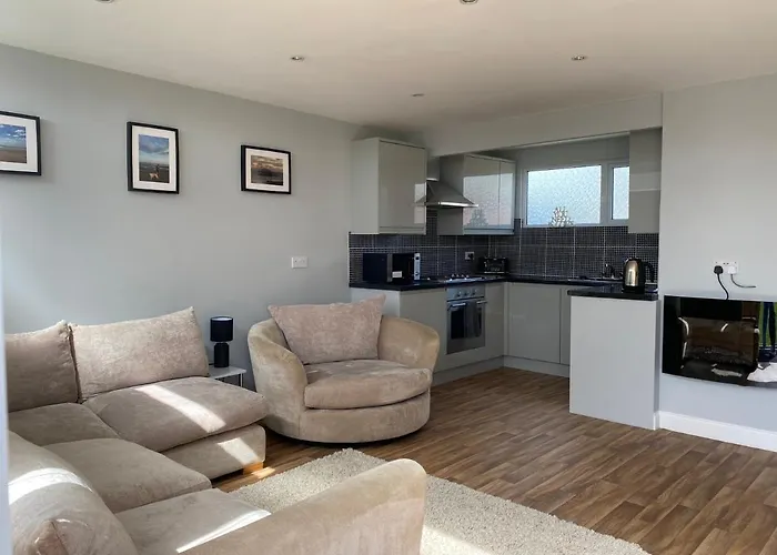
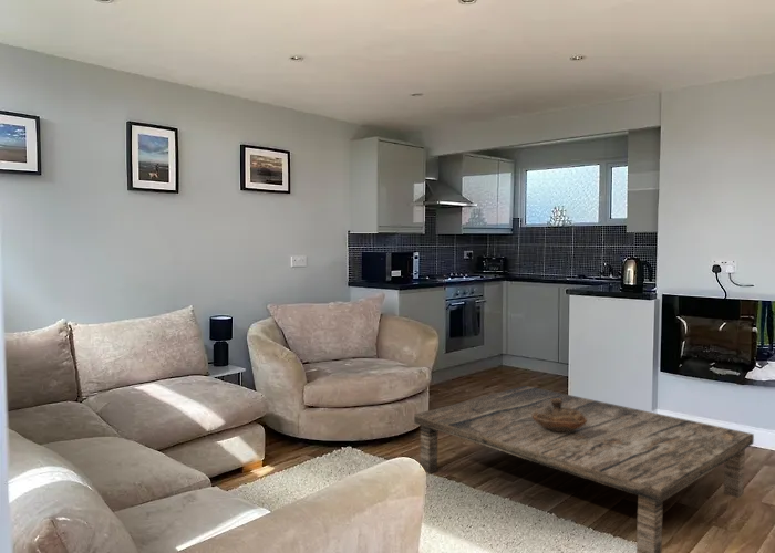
+ decorative bowl (558, 414)
+ coffee table (575, 452)
